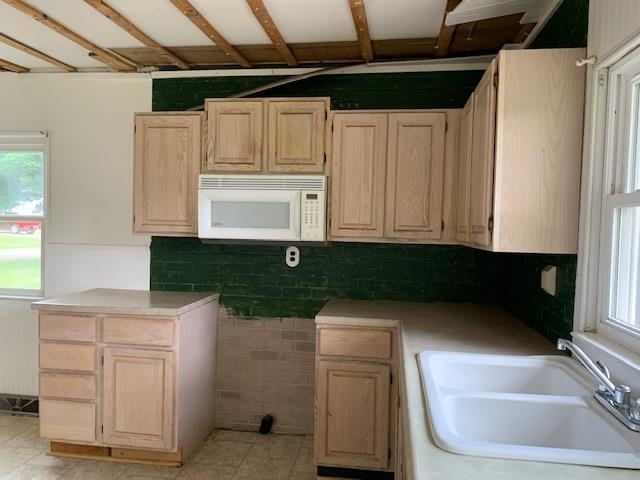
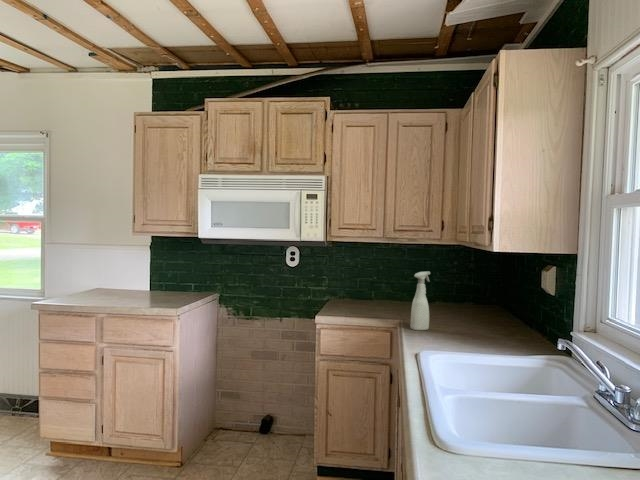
+ spray bottle (420, 300)
